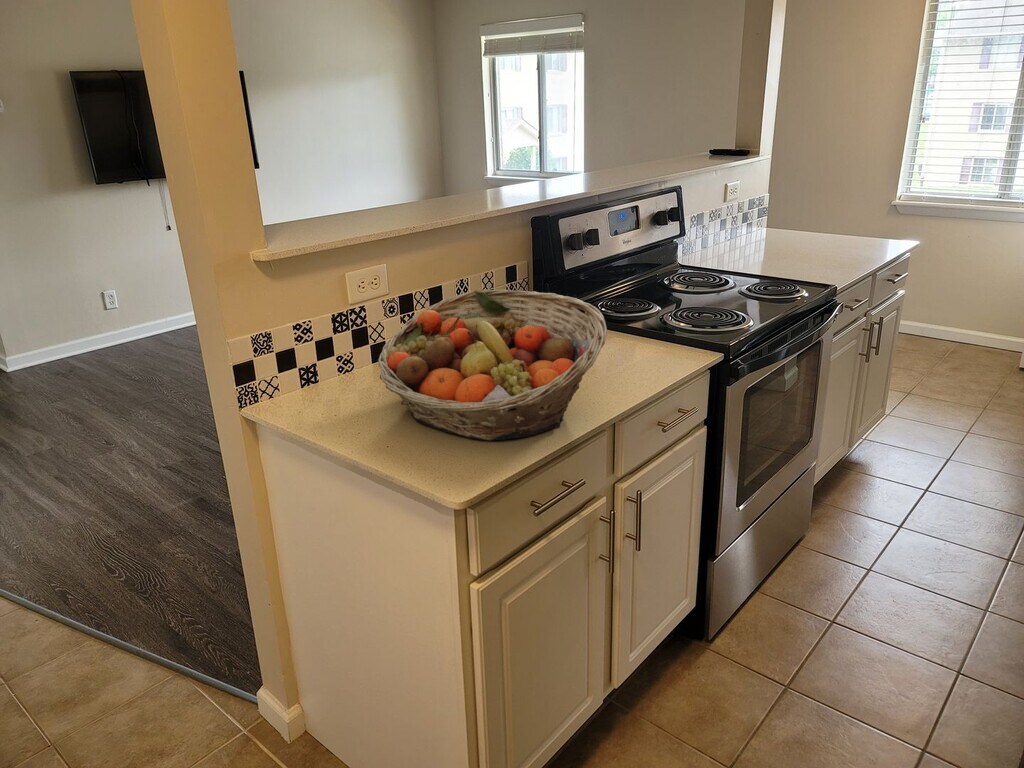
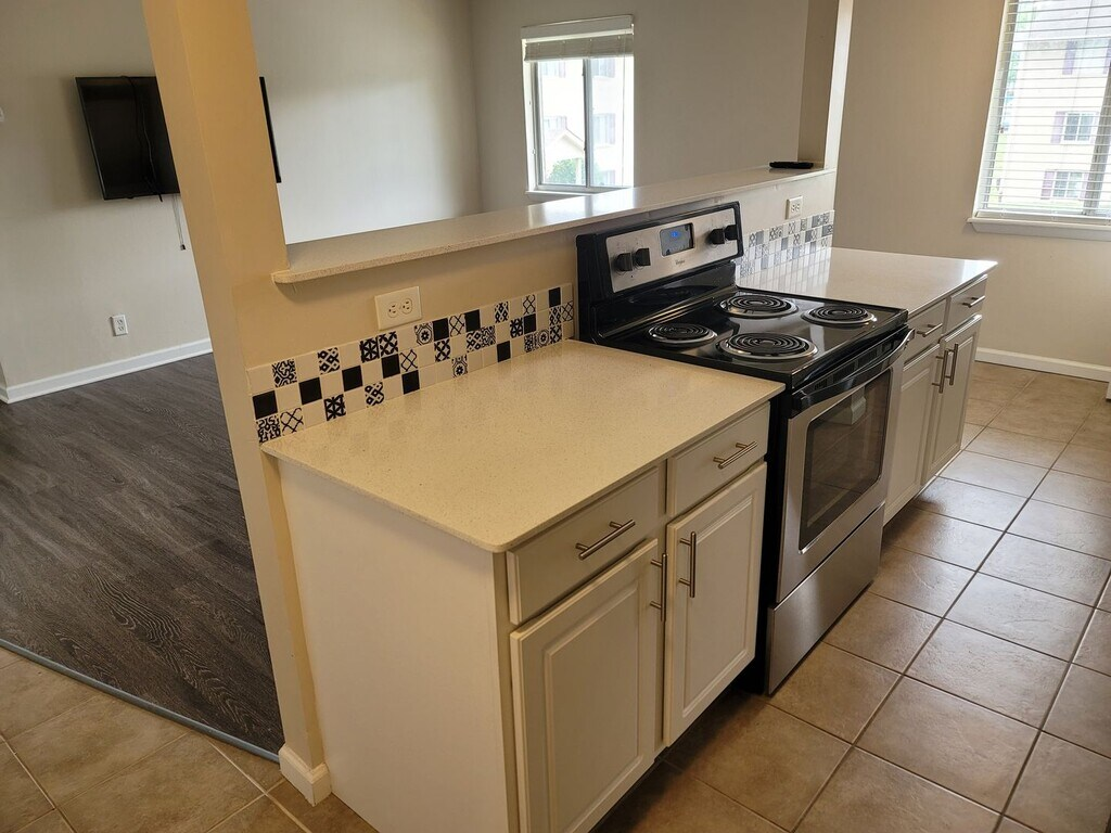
- fruit basket (490, 359)
